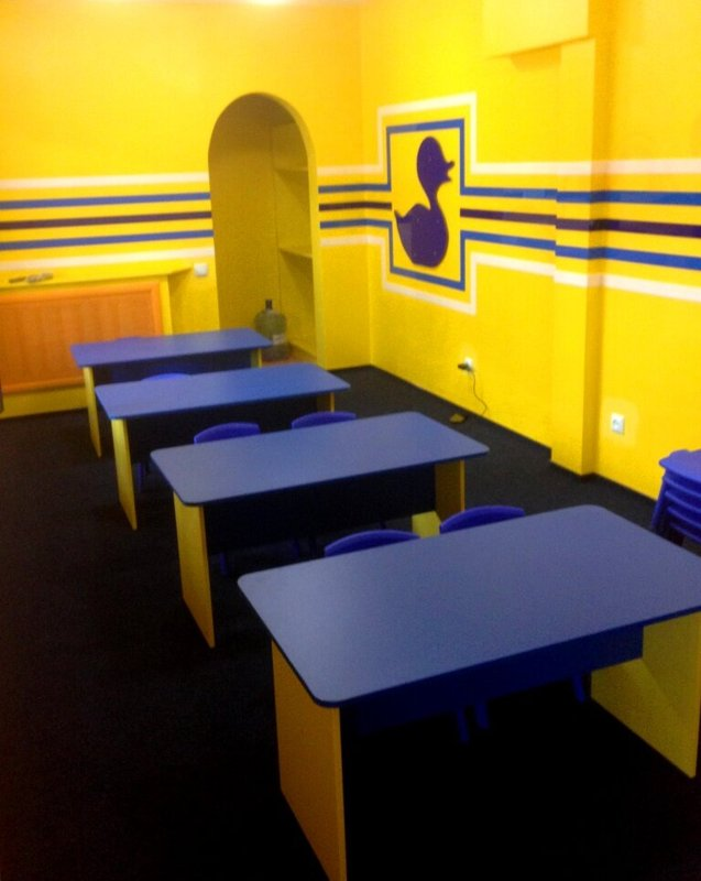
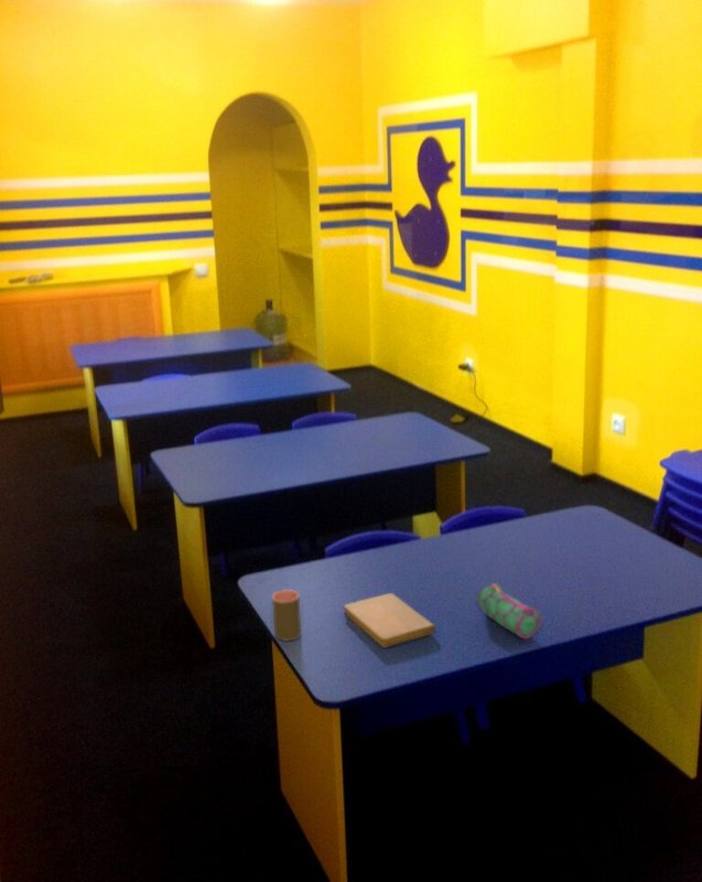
+ cup (287, 615)
+ notebook (388, 619)
+ pencil case (508, 610)
